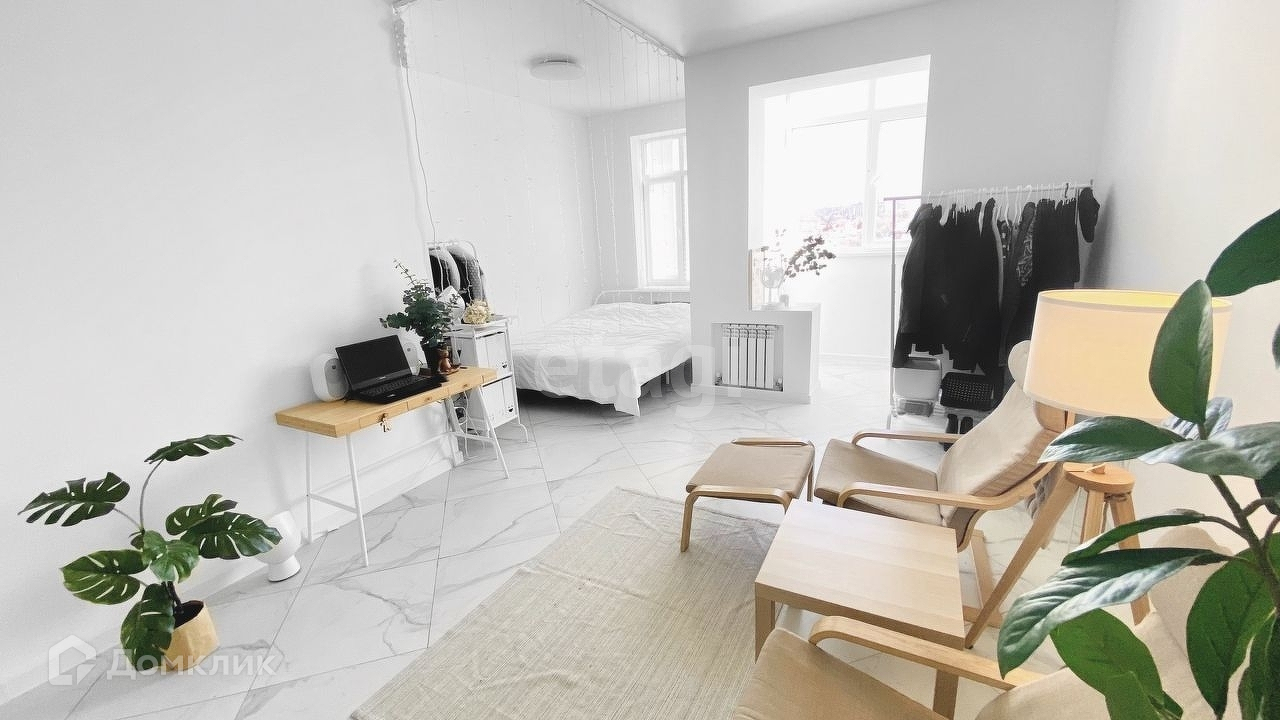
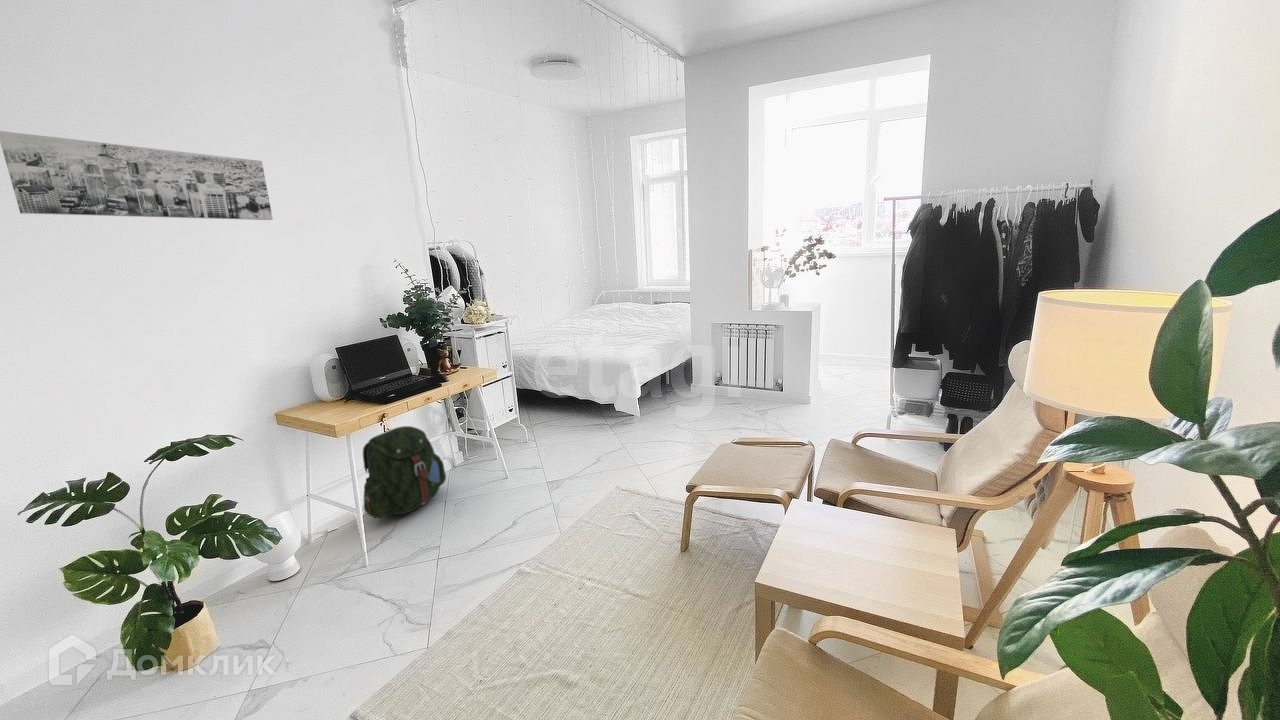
+ backpack (401, 468)
+ wall art (158, 183)
